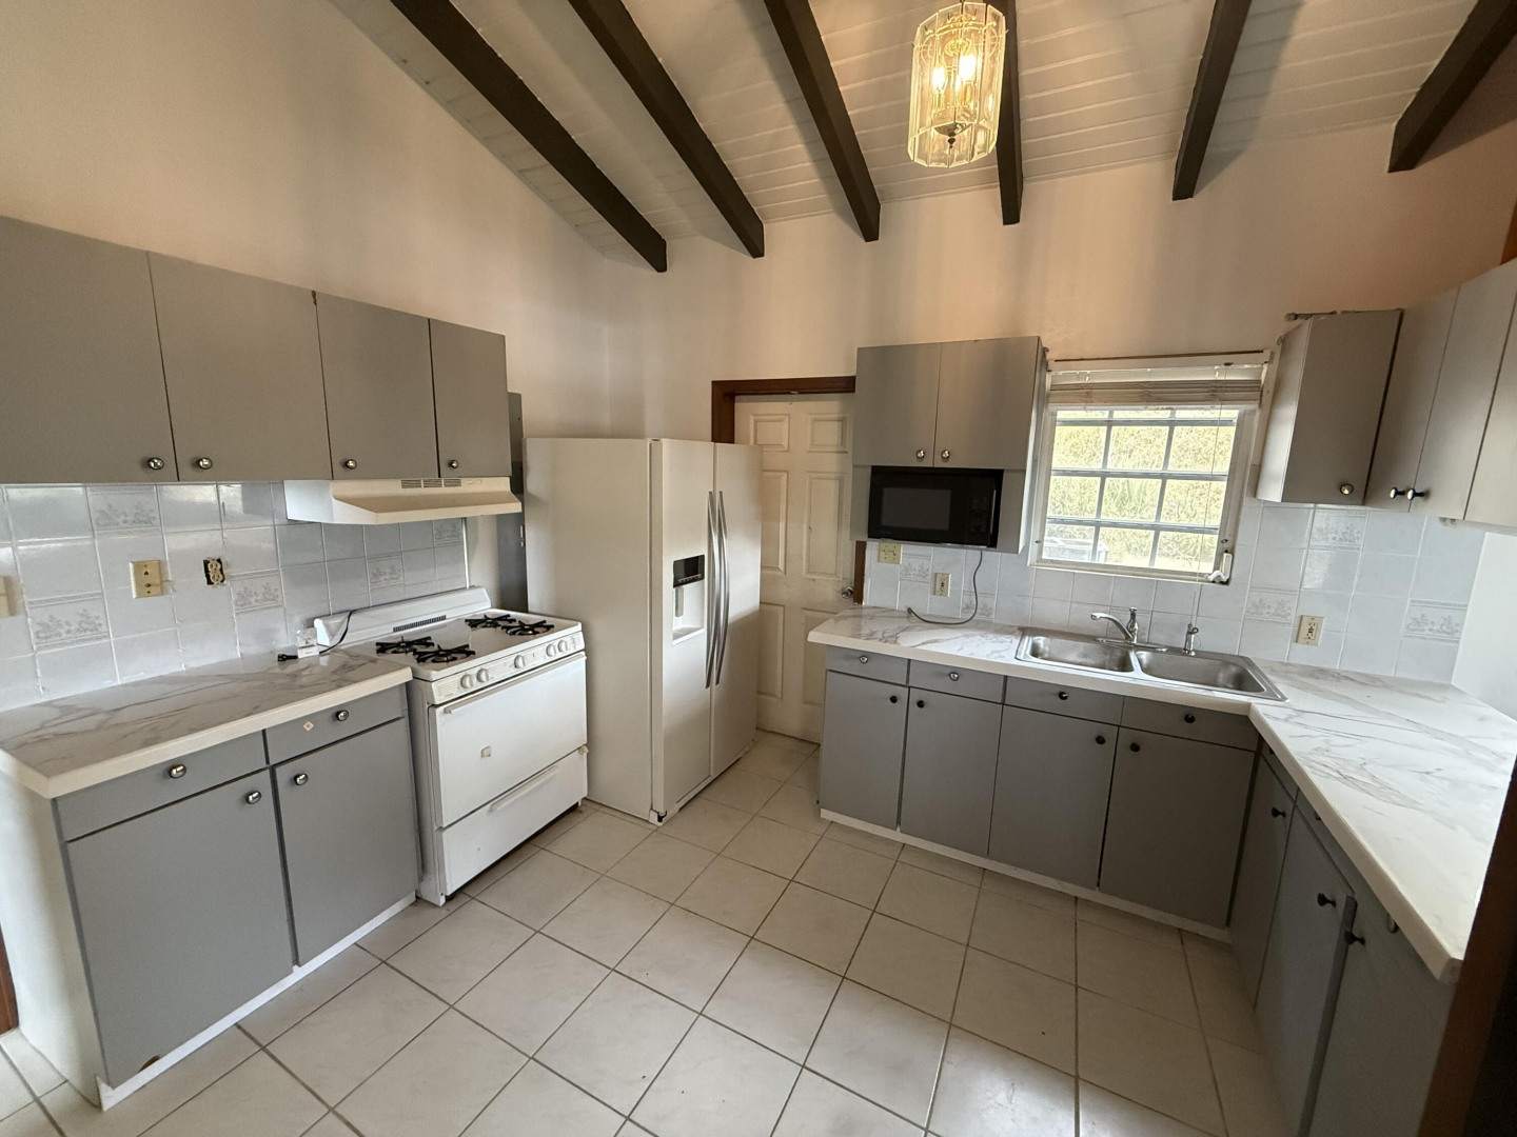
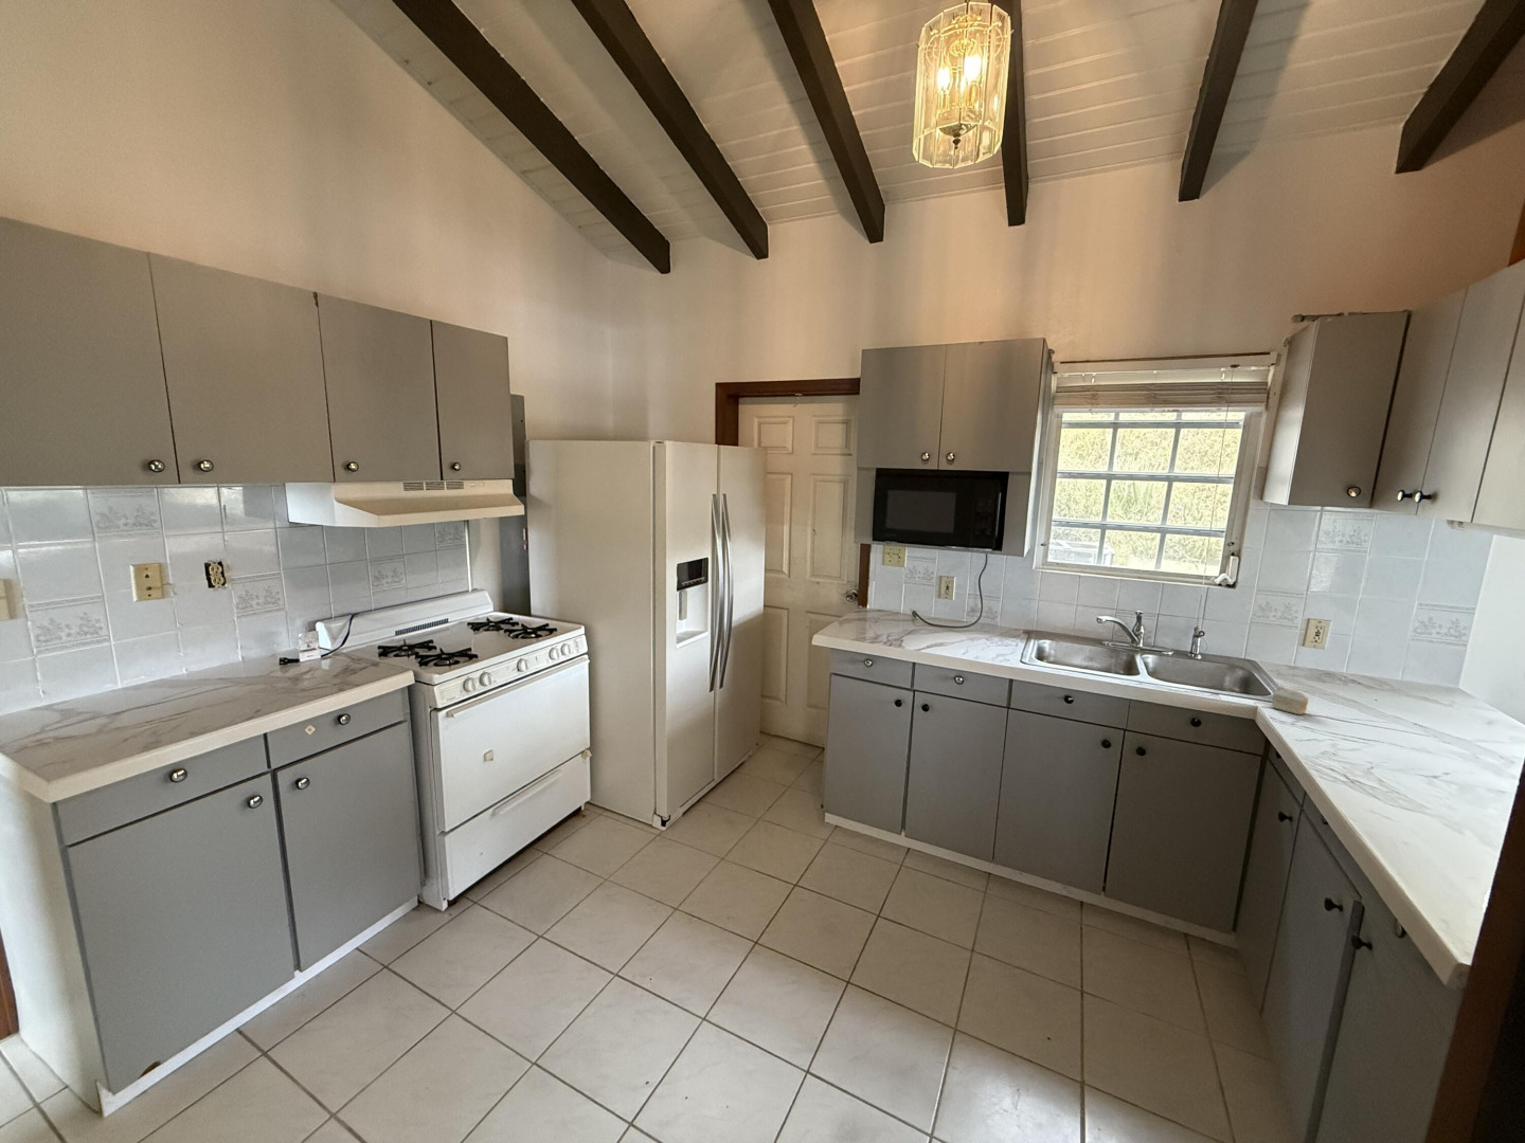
+ cake slice (1290, 700)
